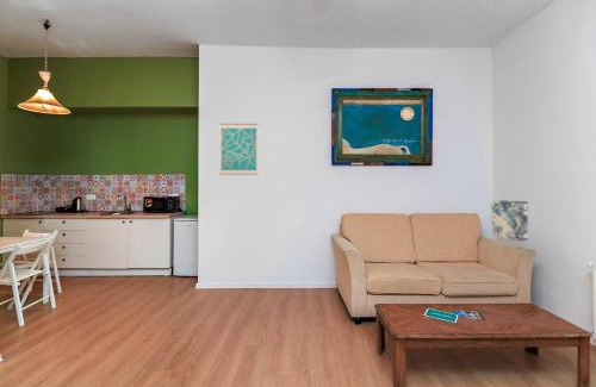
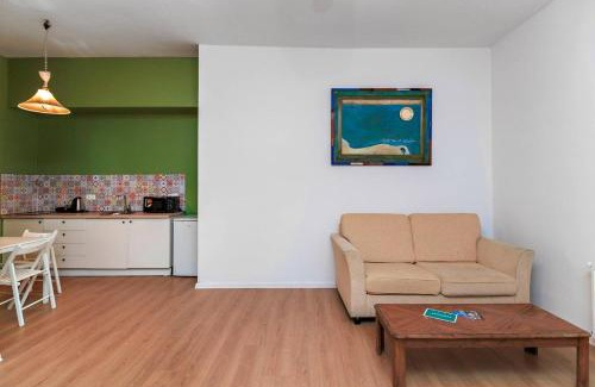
- wall art (238, 149)
- wall art (508, 219)
